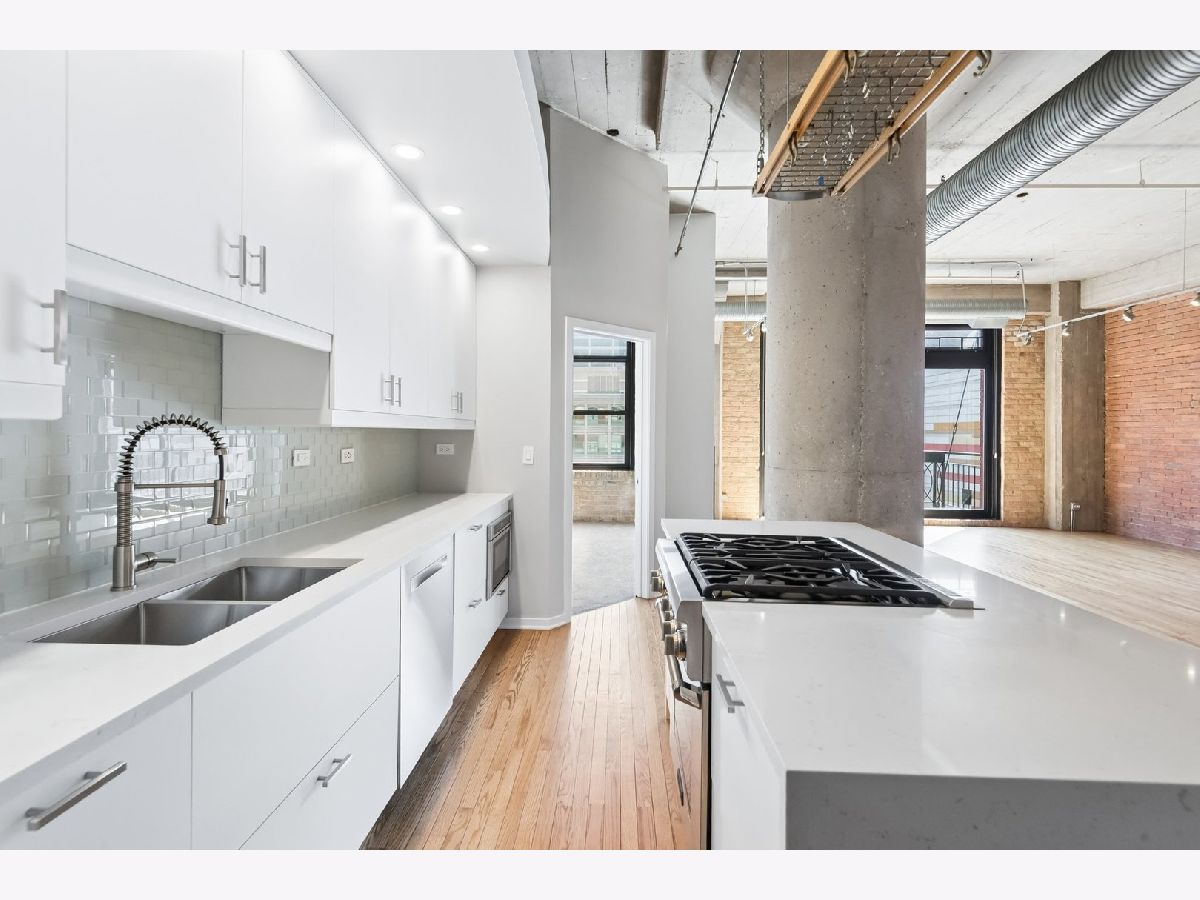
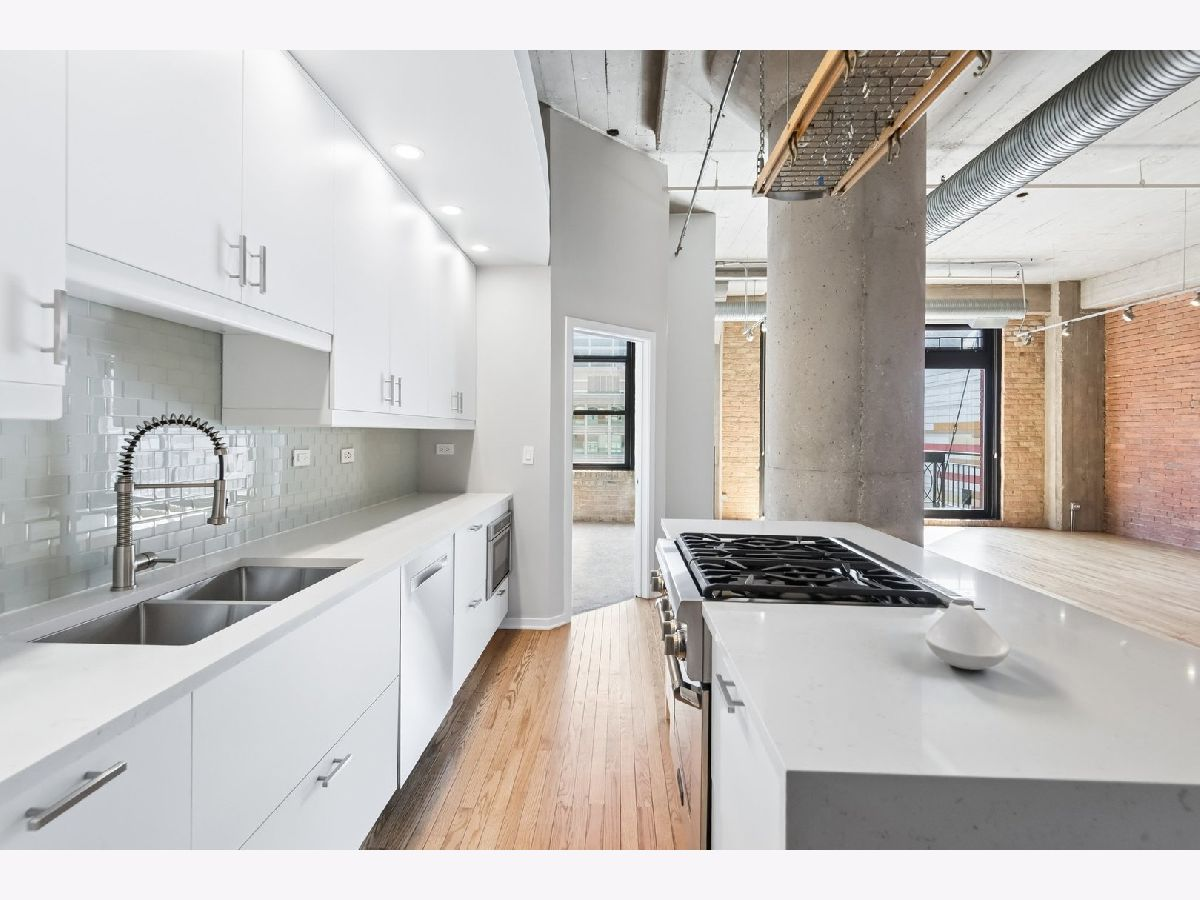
+ spoon rest (962, 632)
